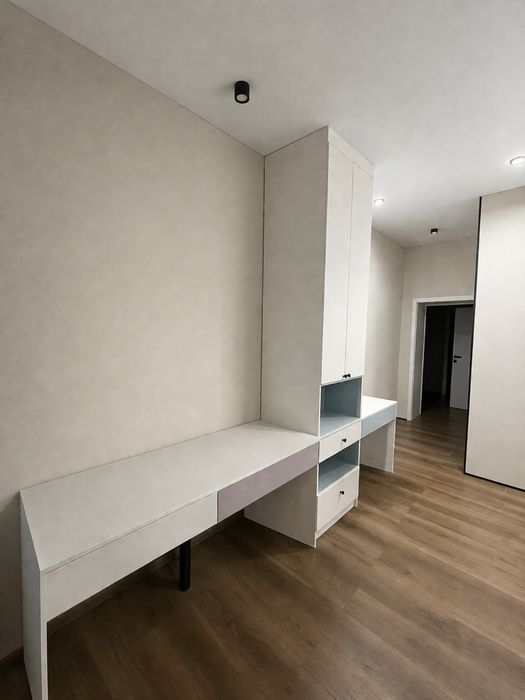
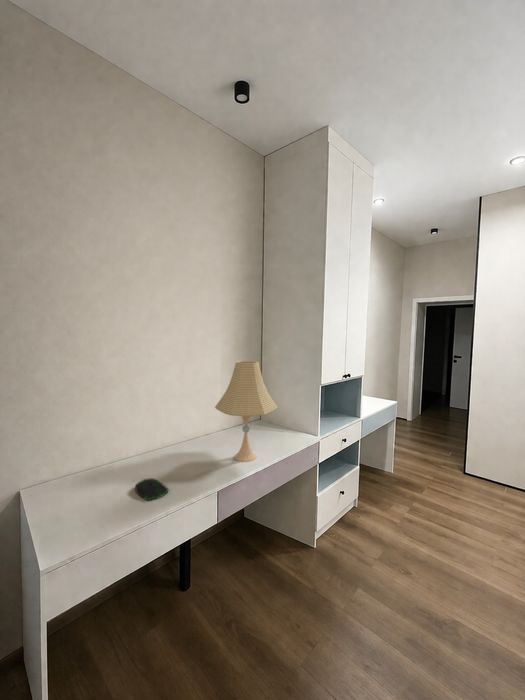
+ computer mouse (151, 485)
+ desk lamp (246, 410)
